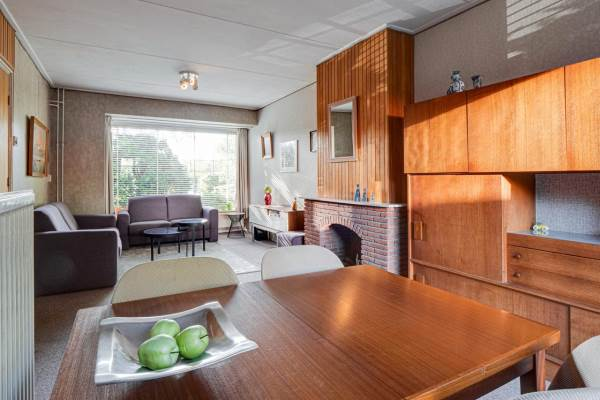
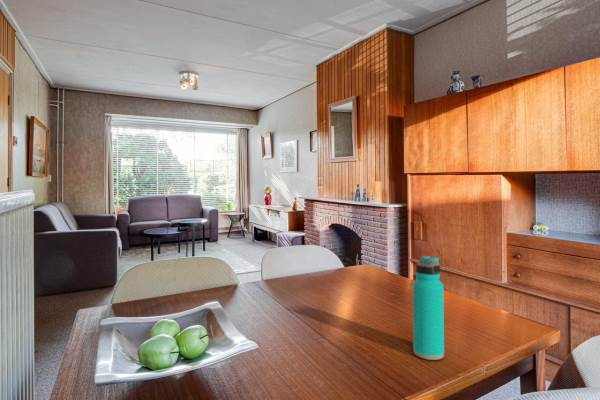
+ water bottle (427, 304)
